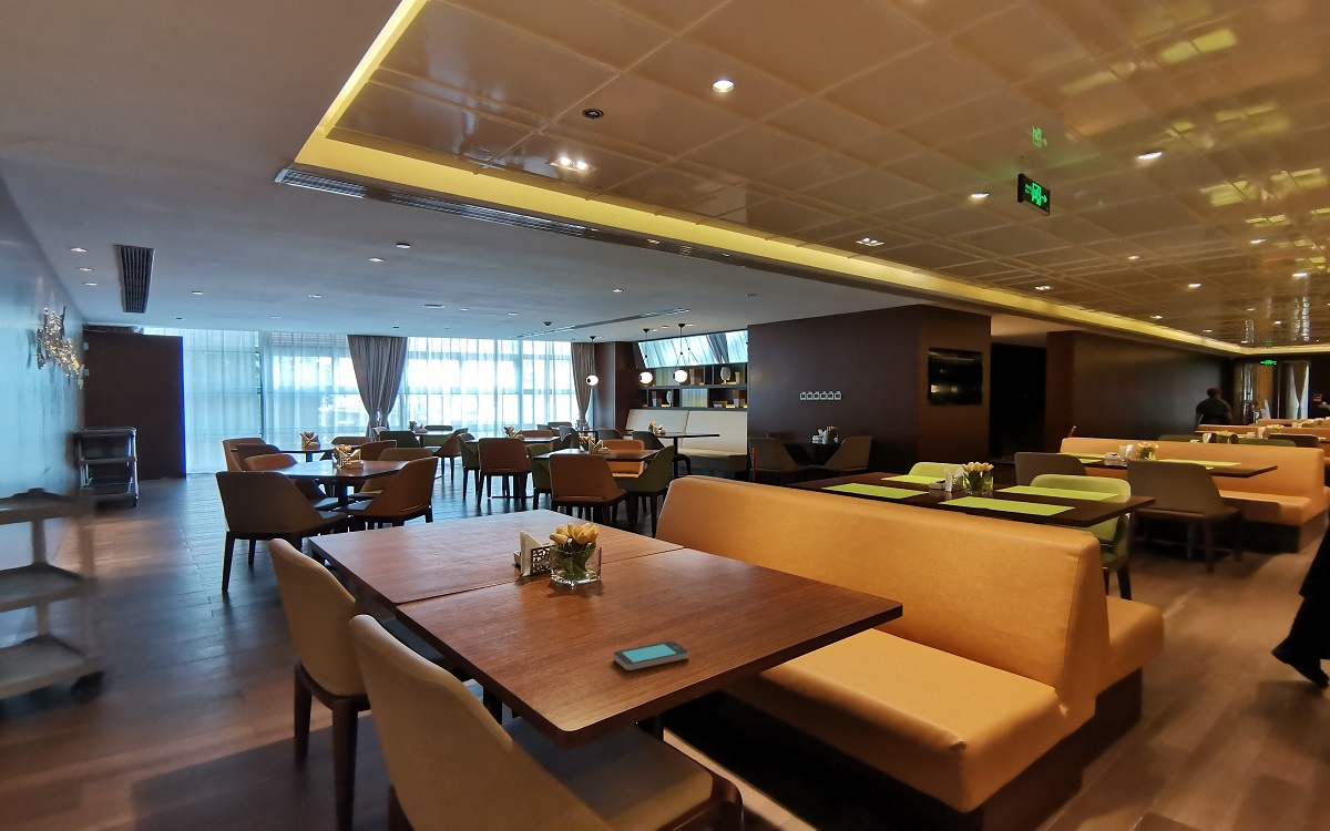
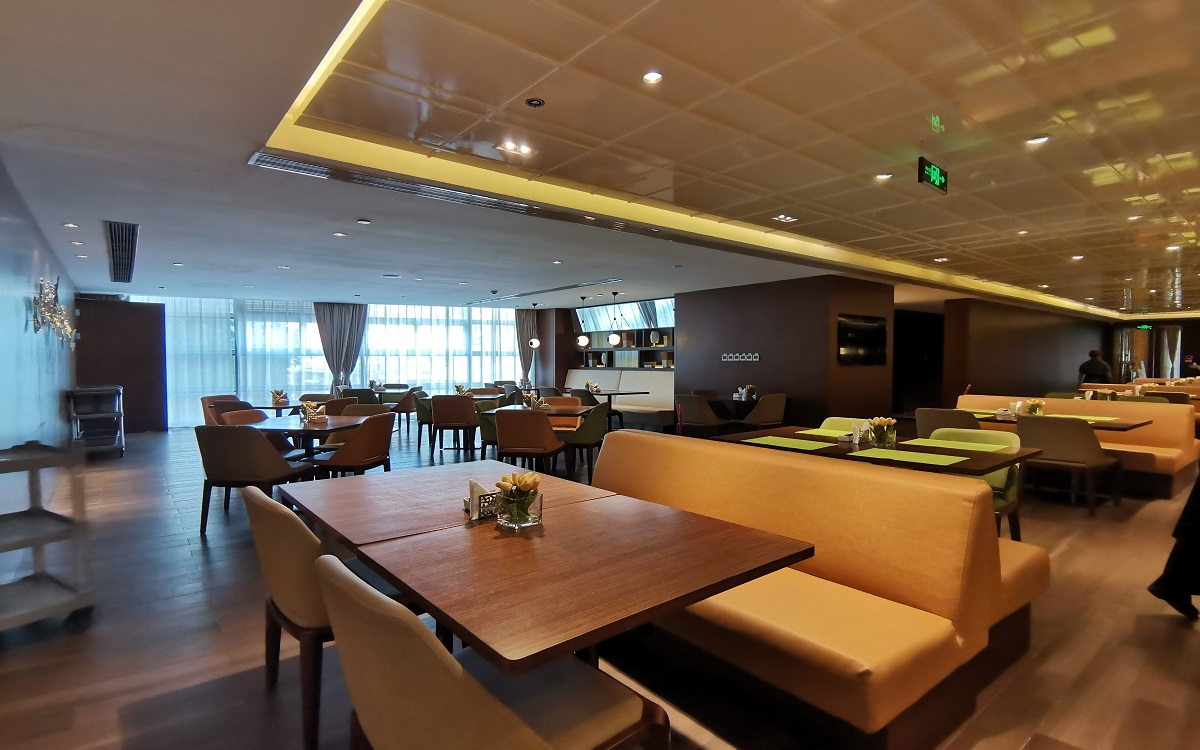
- smartphone (651, 655)
